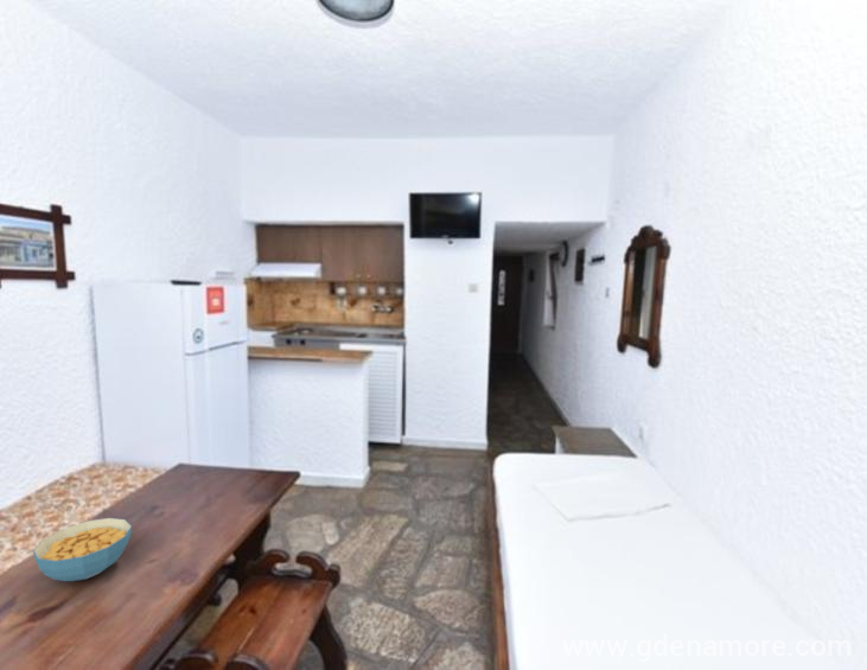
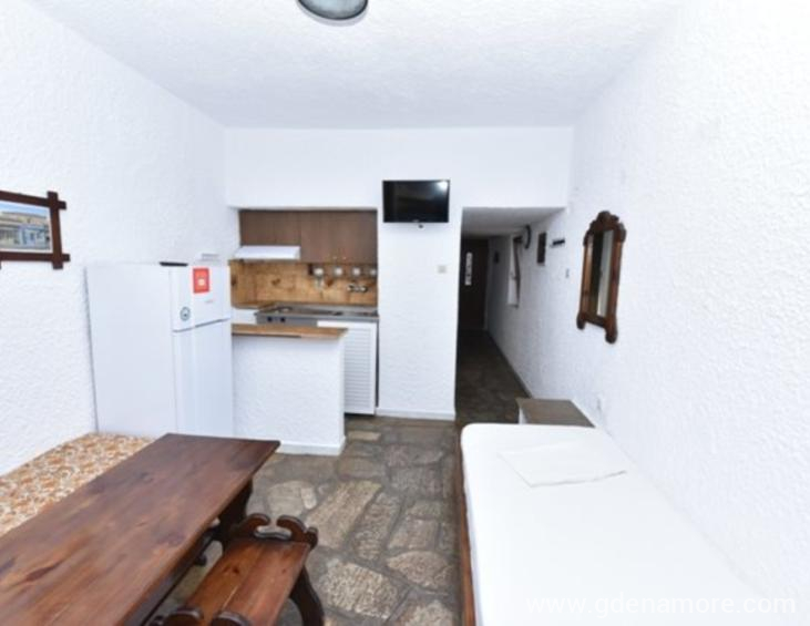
- cereal bowl (85, 555)
